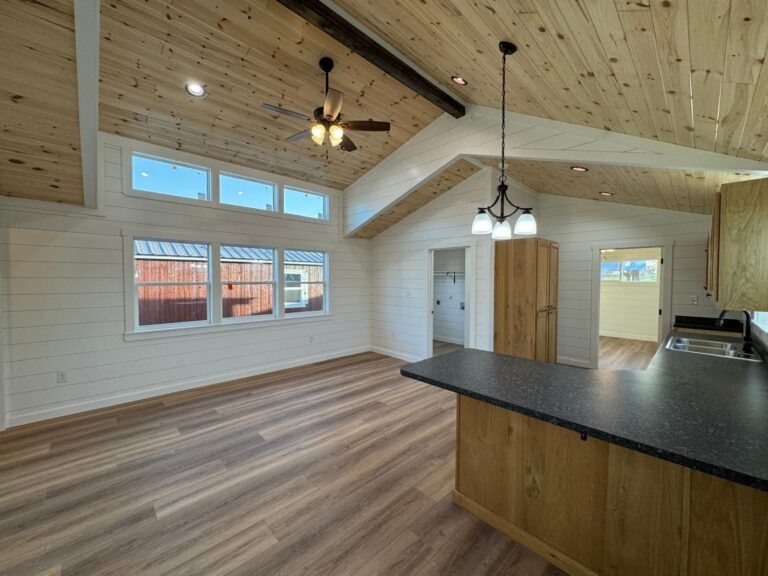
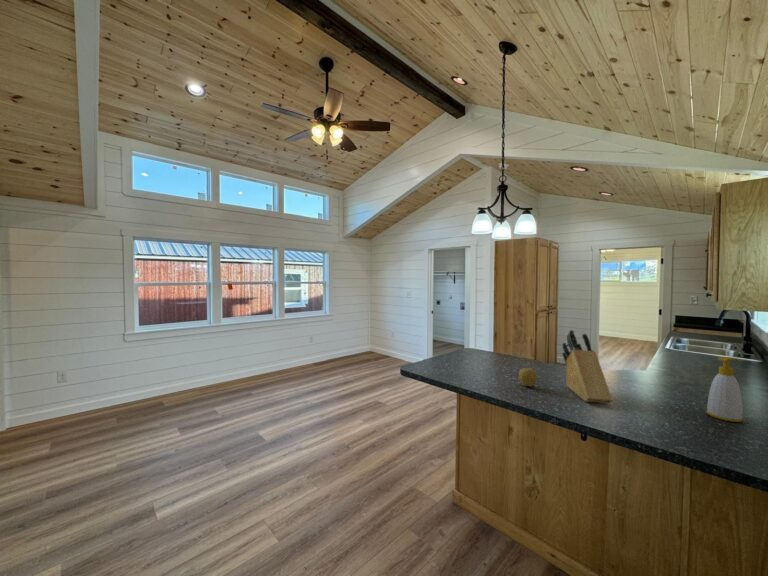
+ fruit (527, 377)
+ knife block (584, 363)
+ soap bottle (725, 387)
